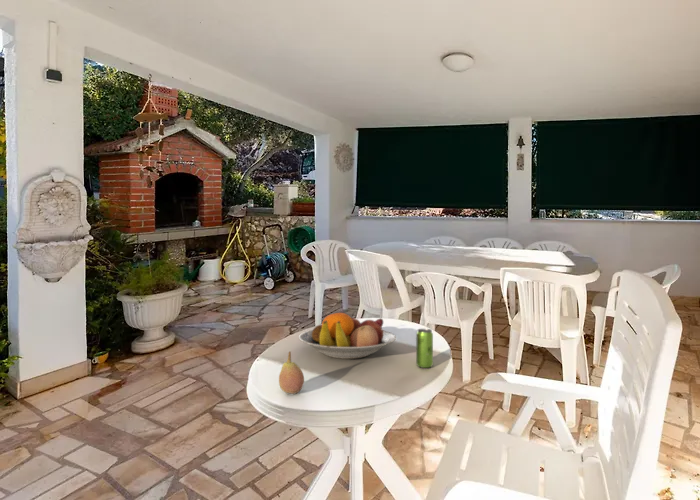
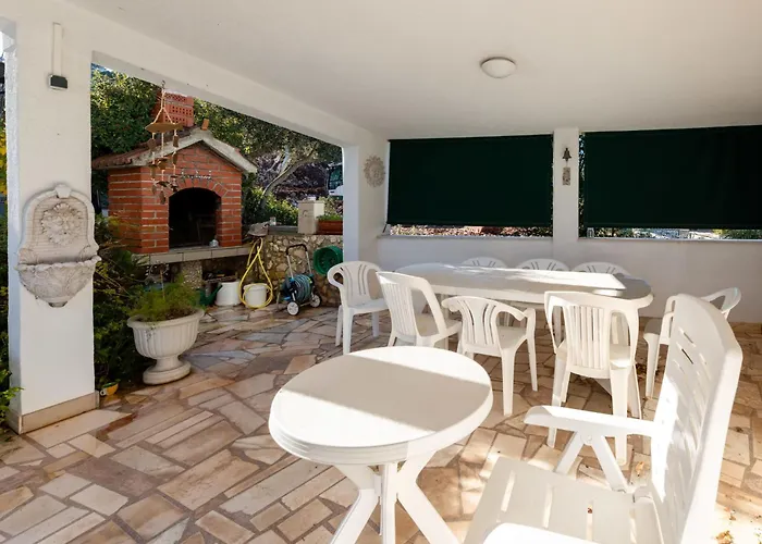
- fruit (291, 372)
- beverage can (424, 347)
- fruit bowl (347, 332)
